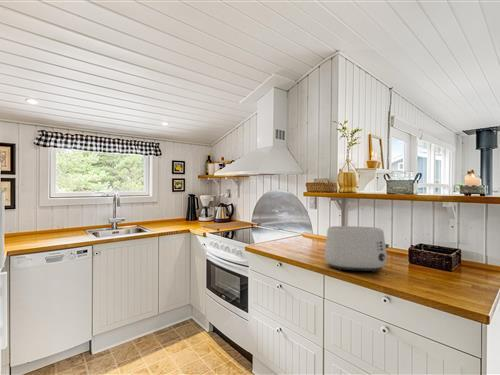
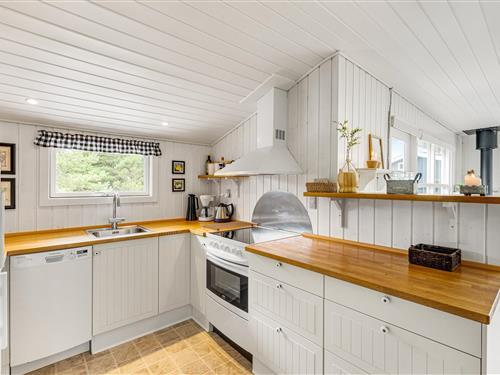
- toaster (355, 248)
